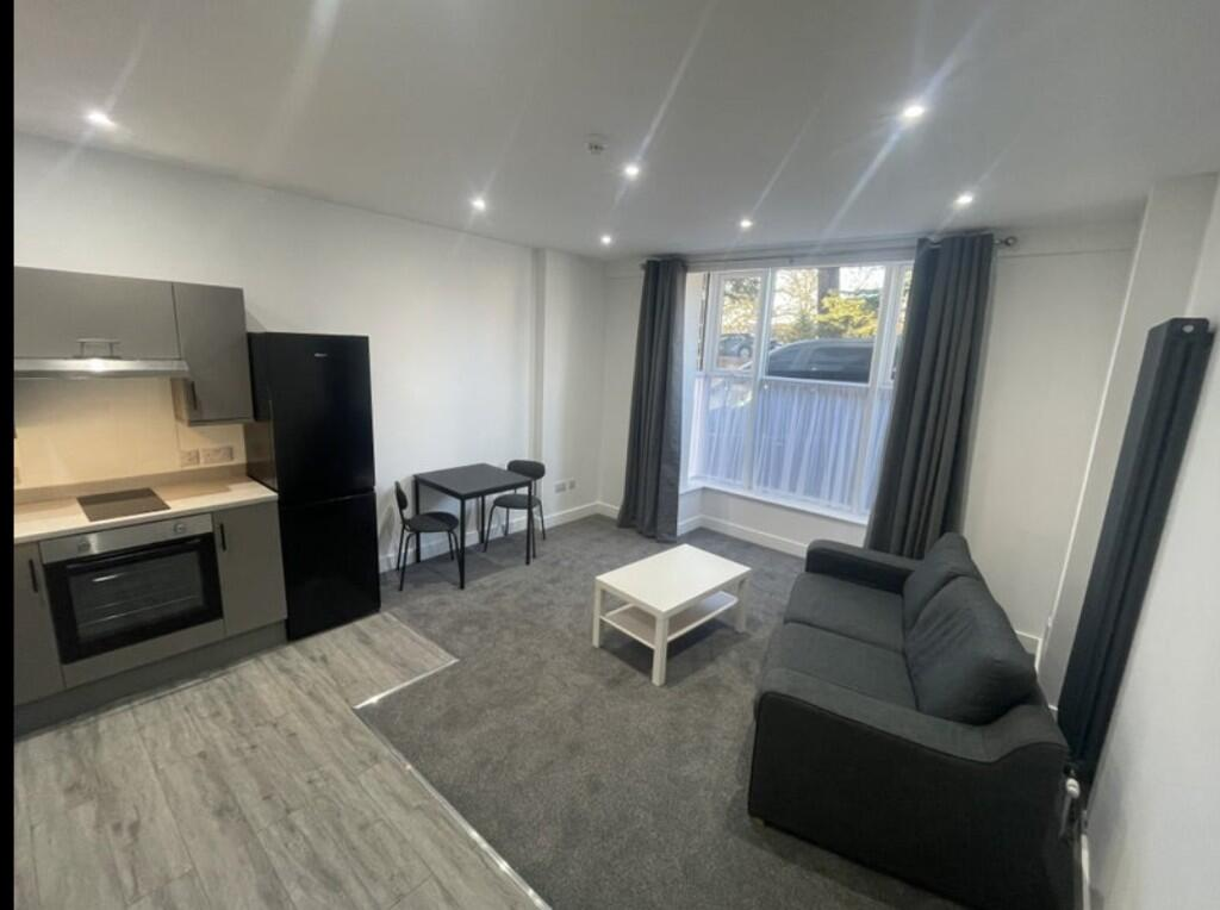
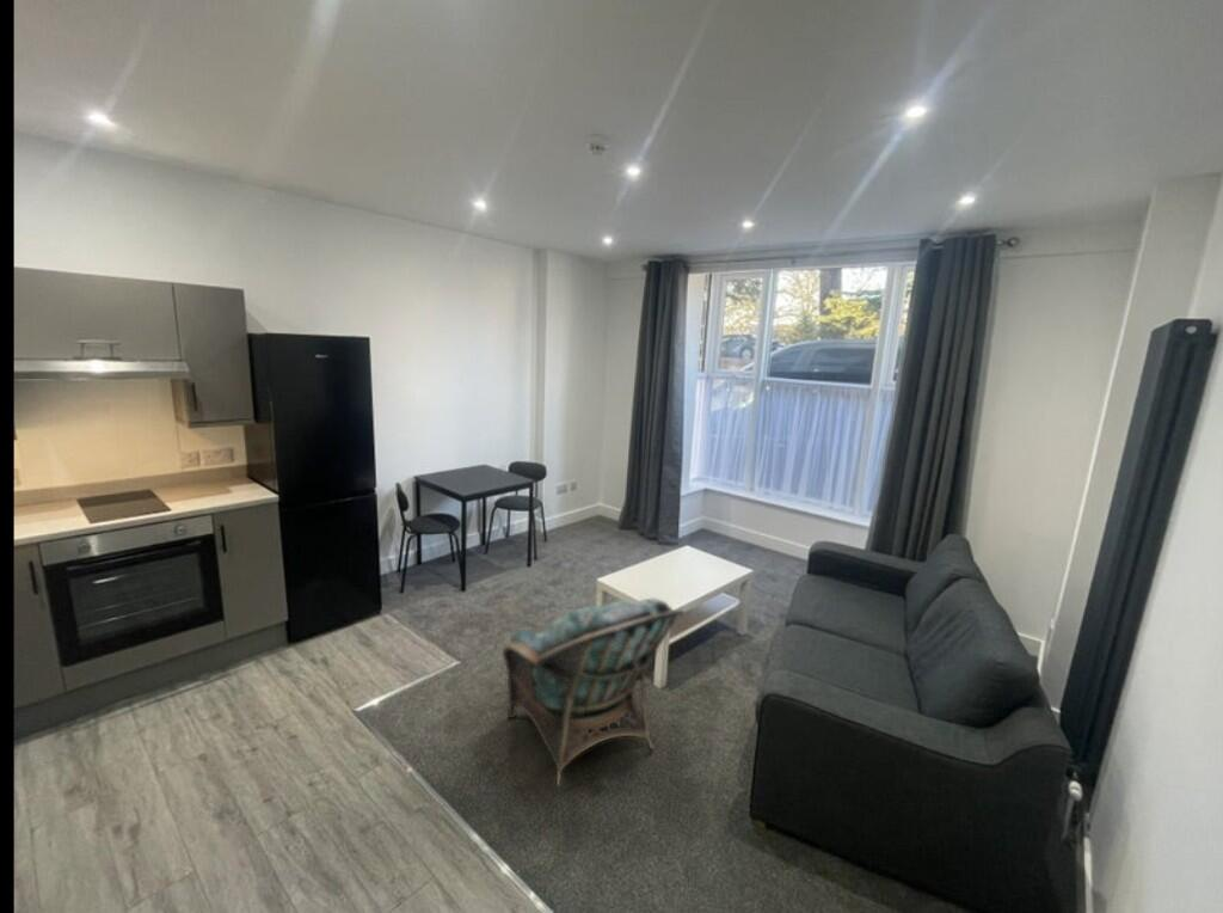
+ armchair (589, 658)
